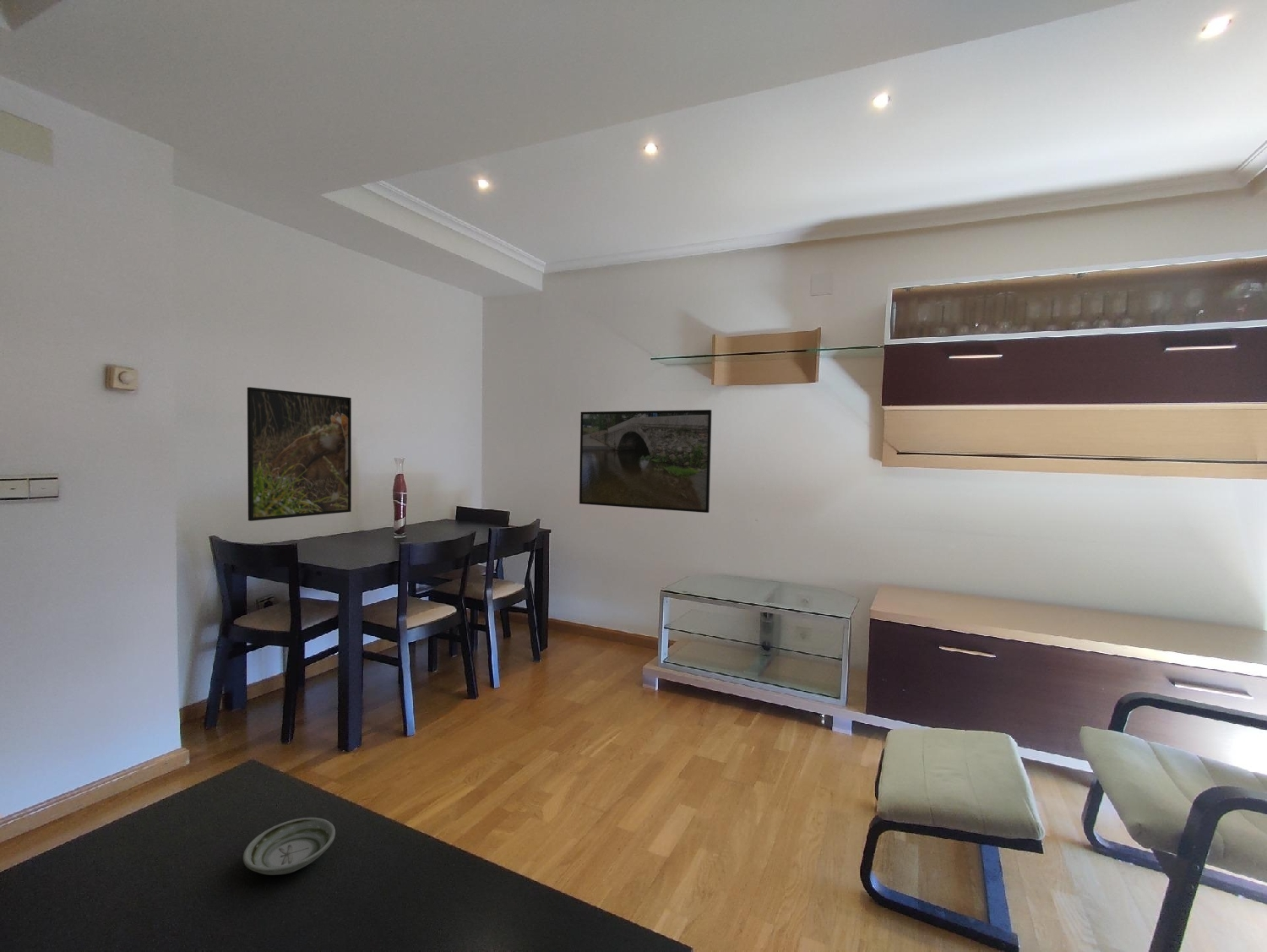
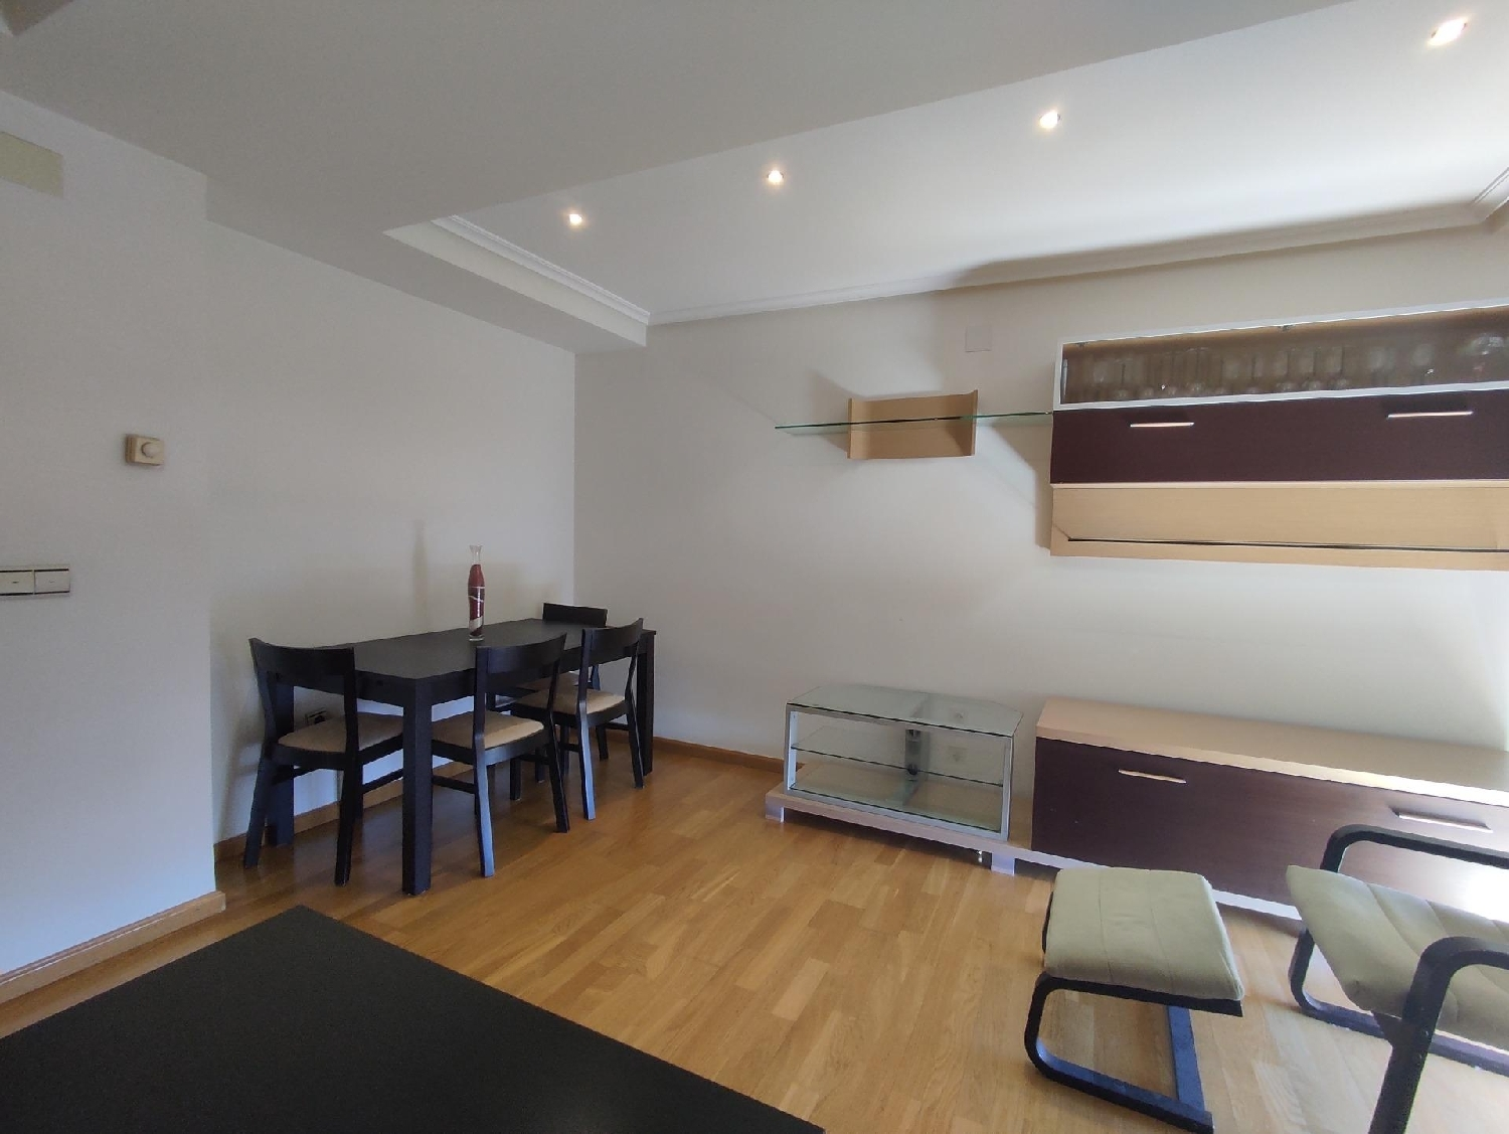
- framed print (303, 454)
- saucer (291, 850)
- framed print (641, 460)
